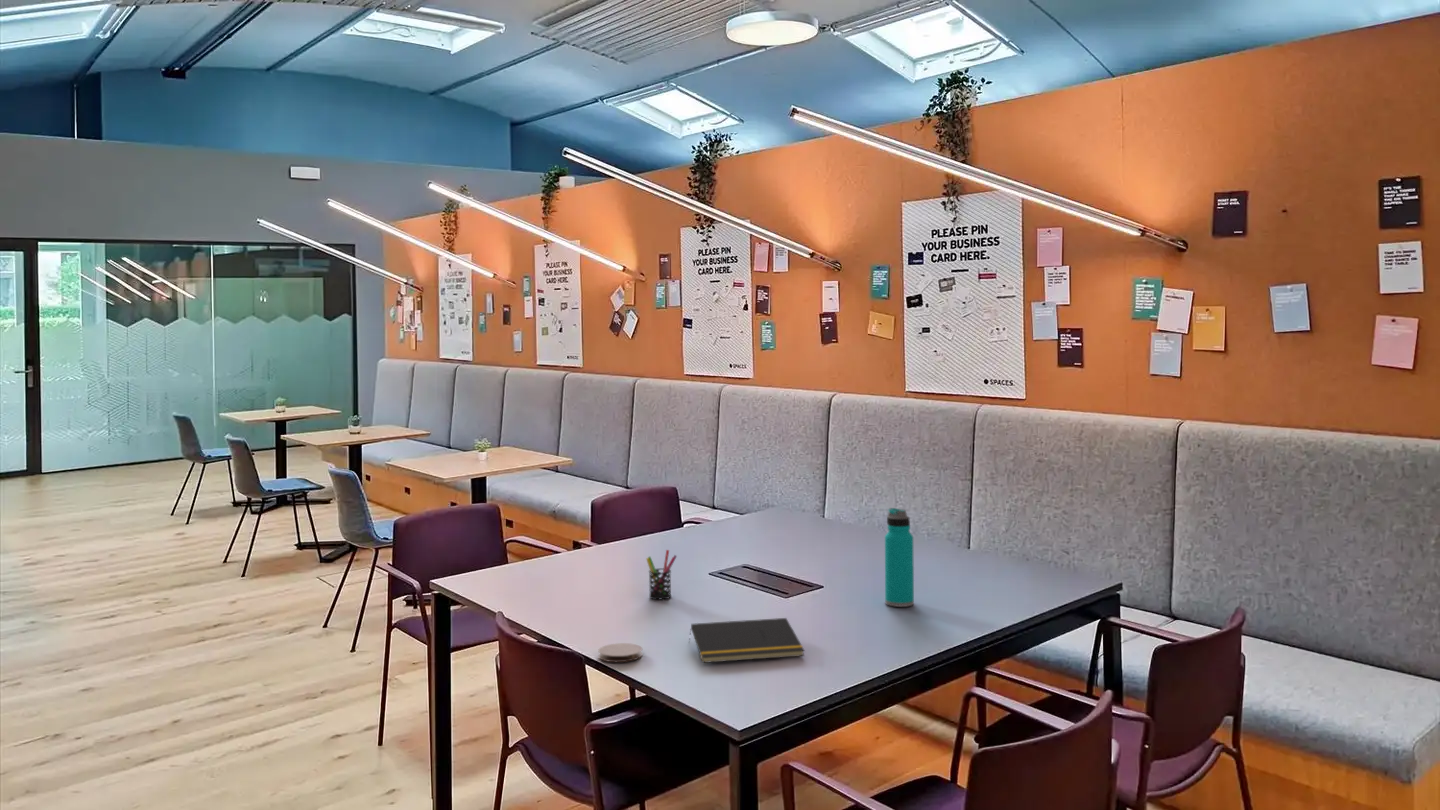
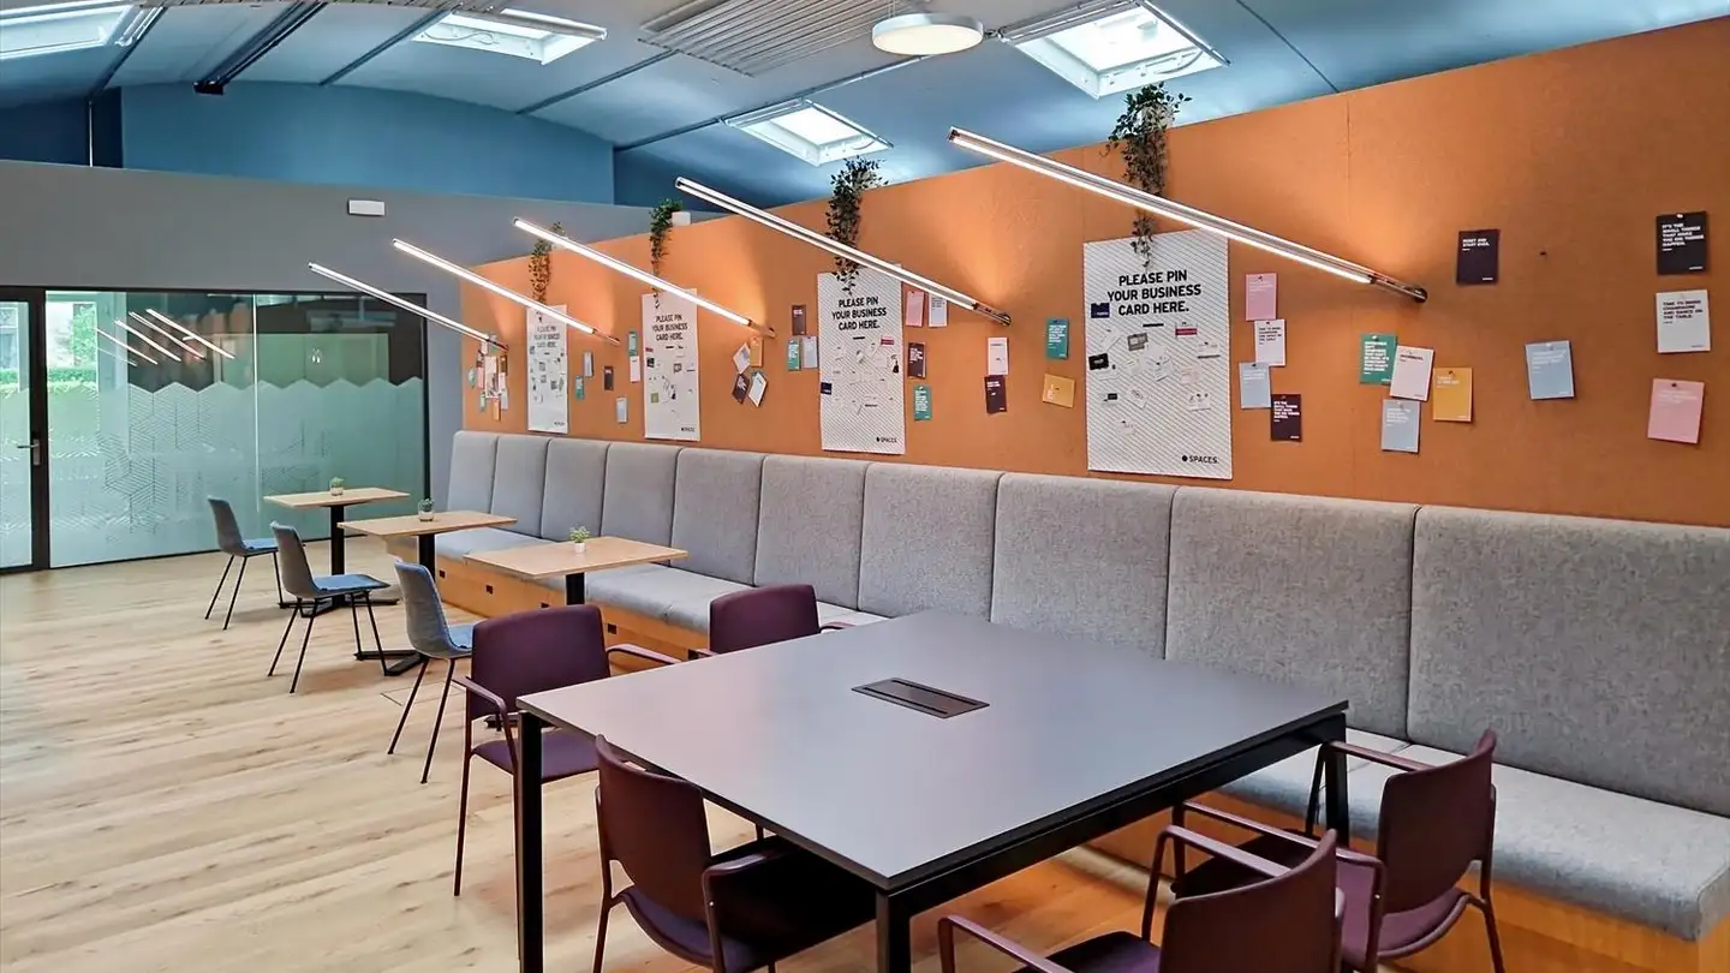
- pen holder (659, 573)
- coaster (620, 652)
- water bottle (899, 556)
- notepad (746, 639)
